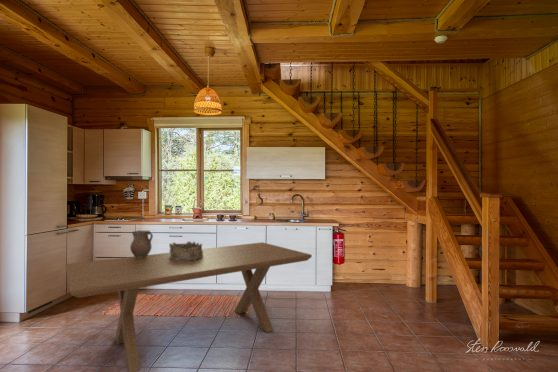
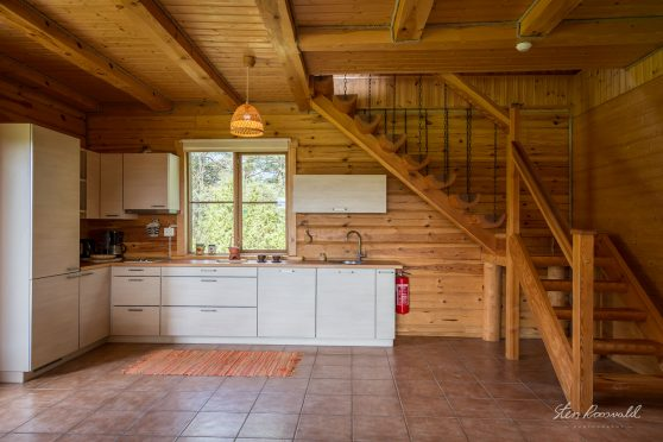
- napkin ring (186, 250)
- dining table (196, 278)
- ceramic pitcher (141, 243)
